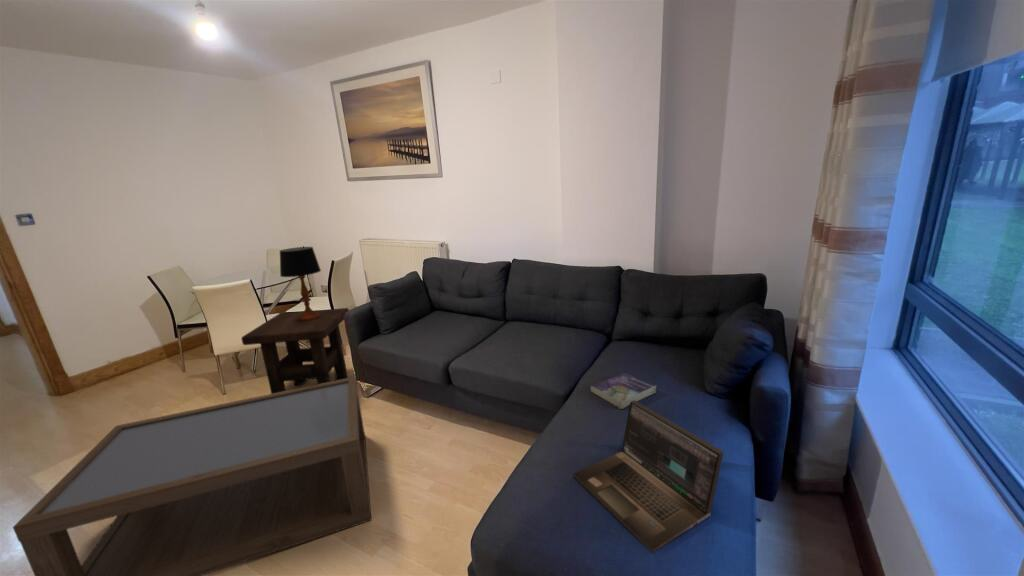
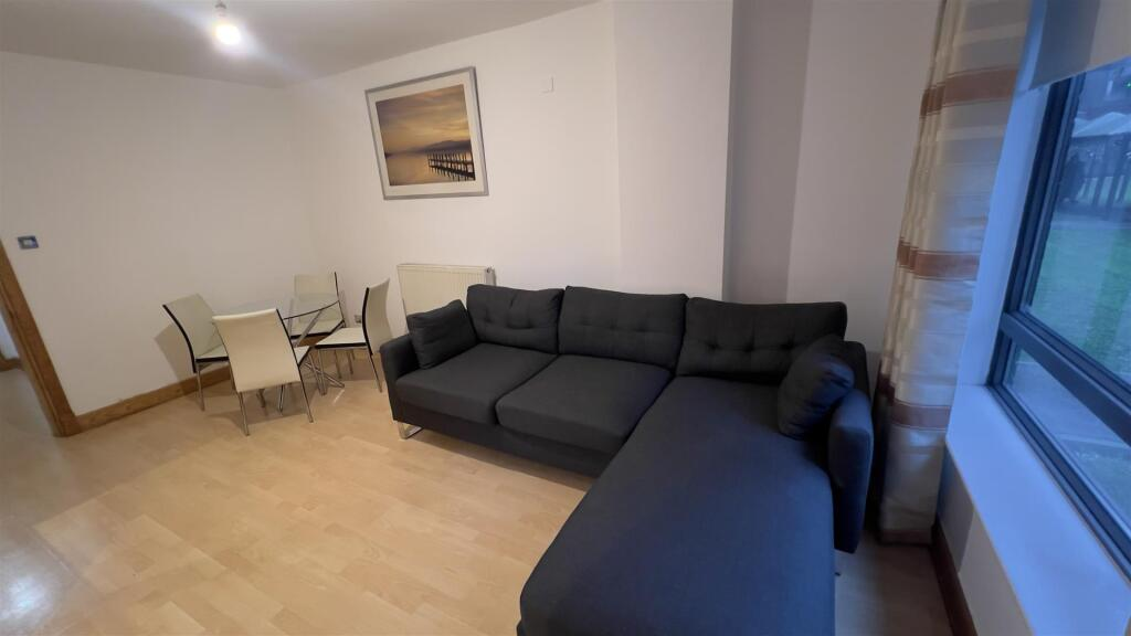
- book (622, 388)
- side table (306, 356)
- coffee table (239, 471)
- laptop (642, 465)
- table lamp (303, 284)
